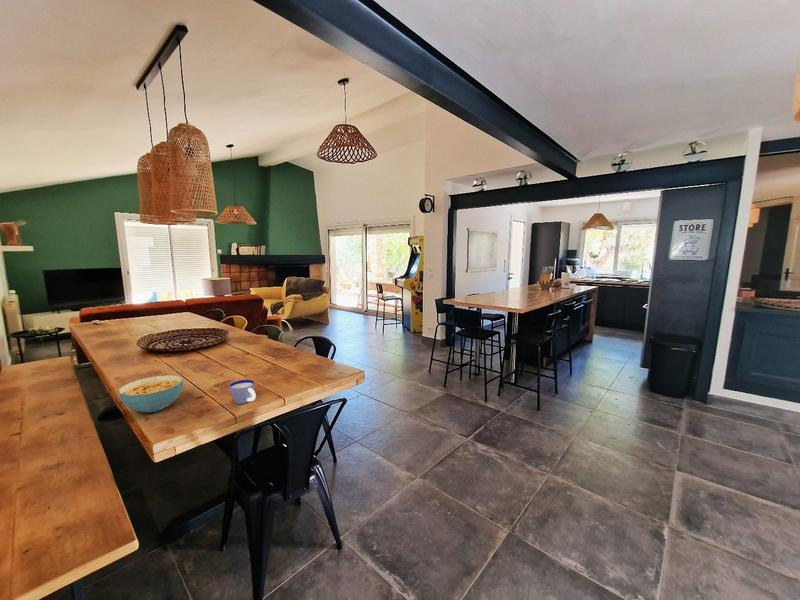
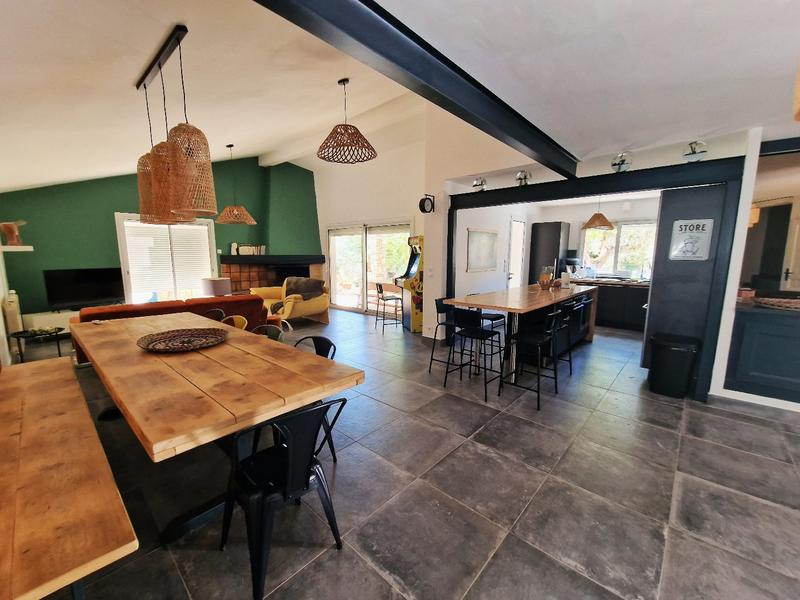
- cereal bowl (153, 396)
- cup (244, 393)
